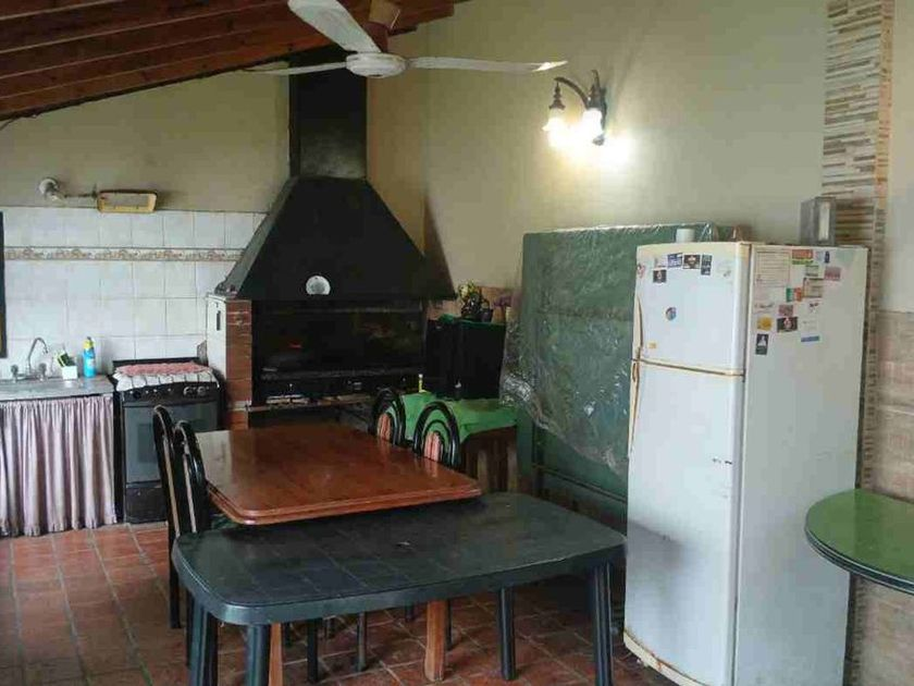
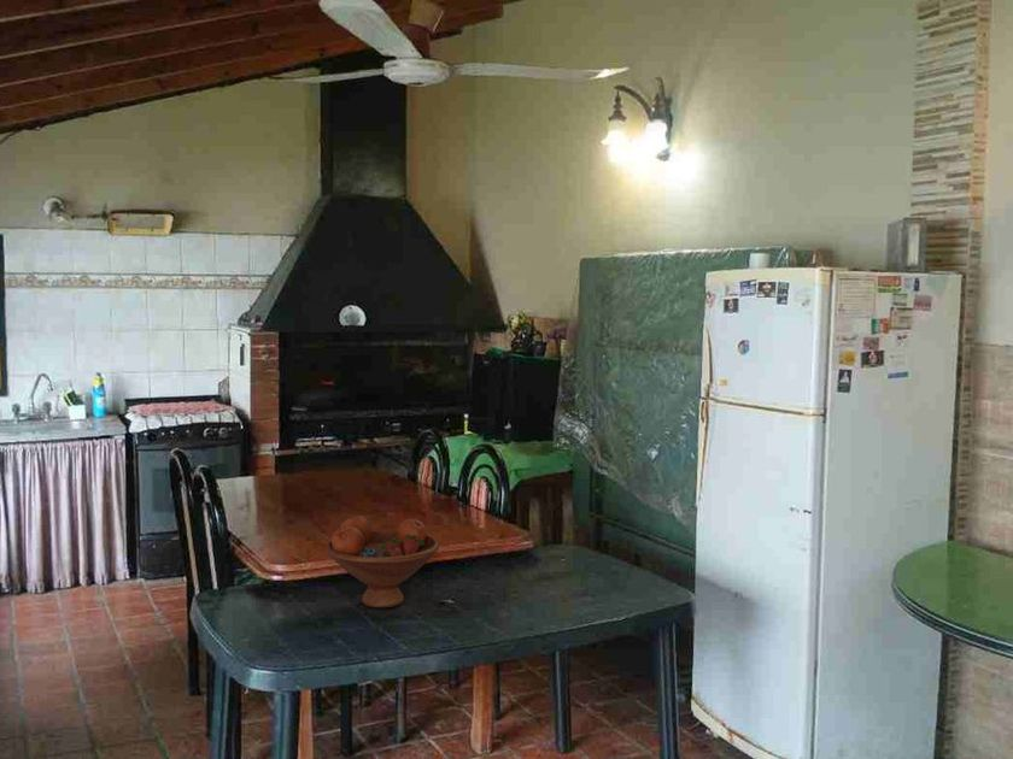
+ fruit bowl (382, 561)
